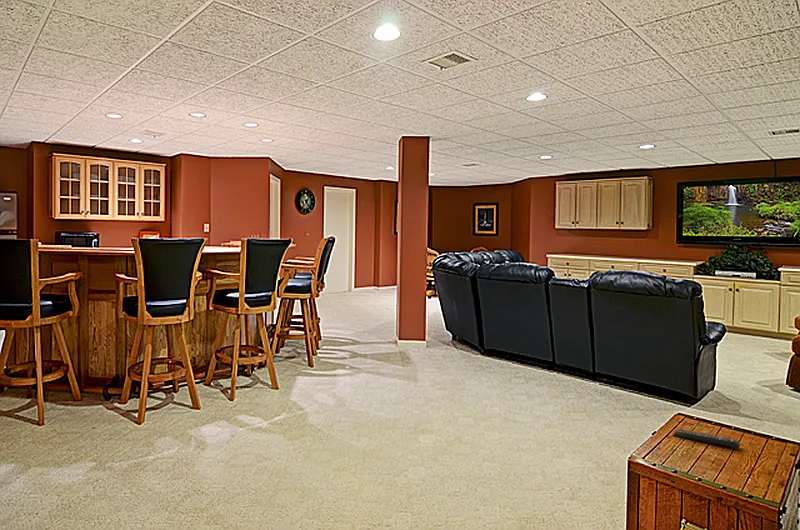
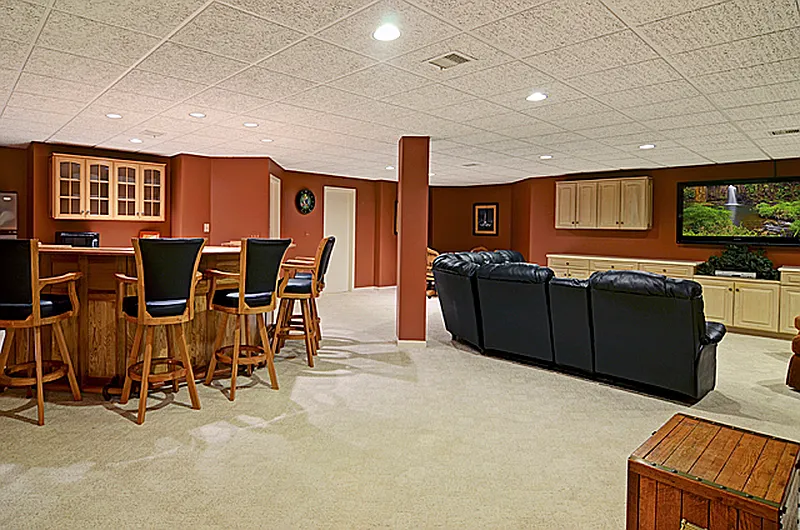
- remote control (705, 438)
